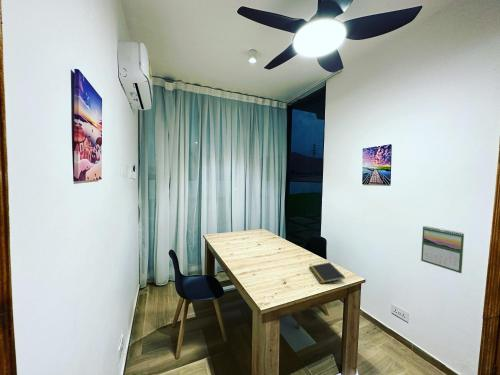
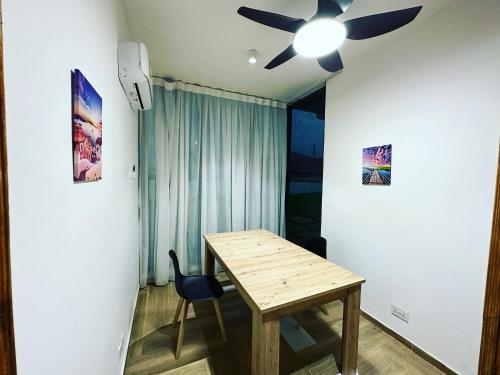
- calendar (441, 247)
- notepad (325, 272)
